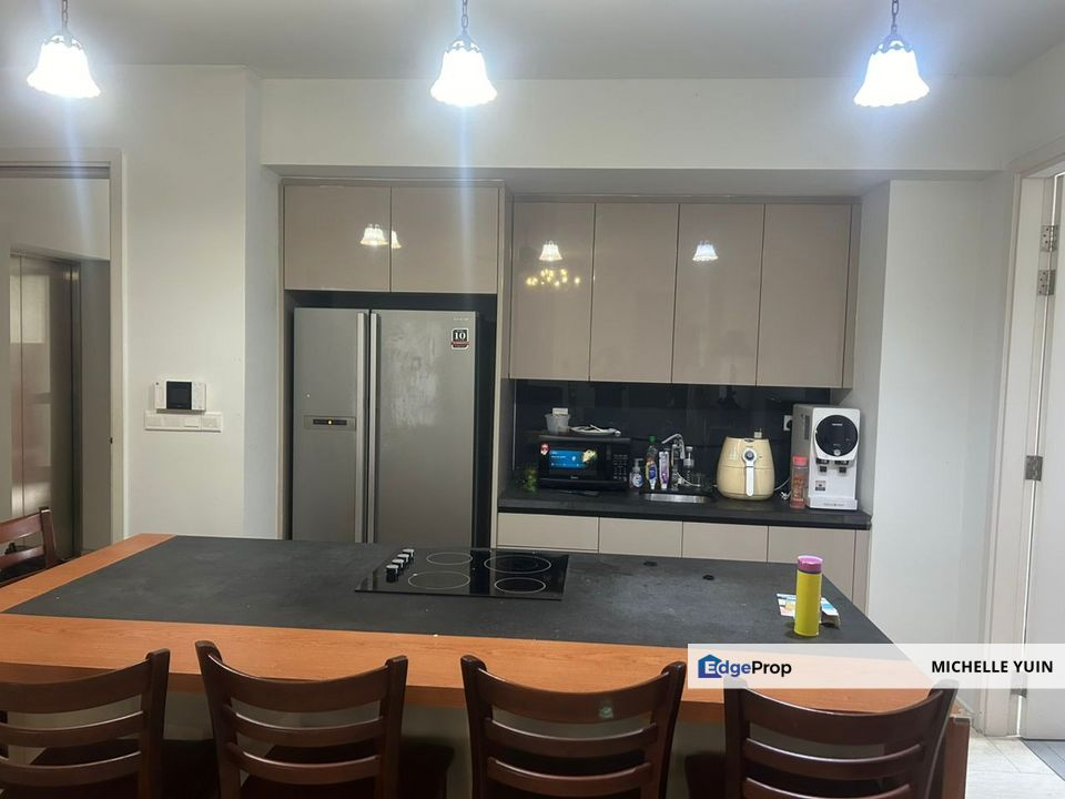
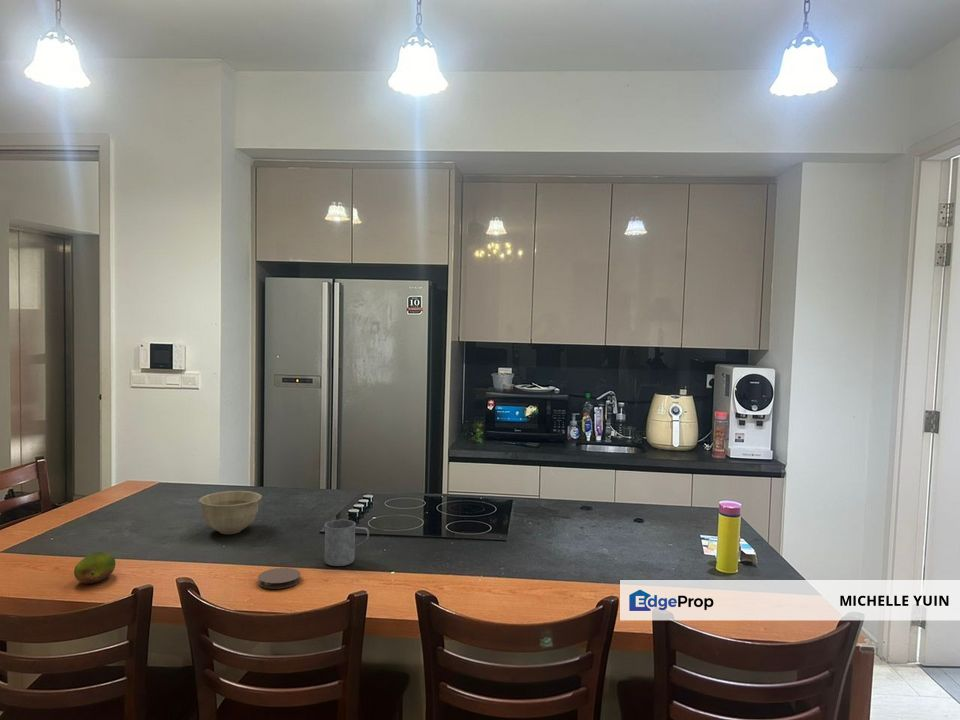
+ mug (346, 543)
+ coaster (279, 577)
+ fruit (96, 566)
+ bowl (230, 514)
